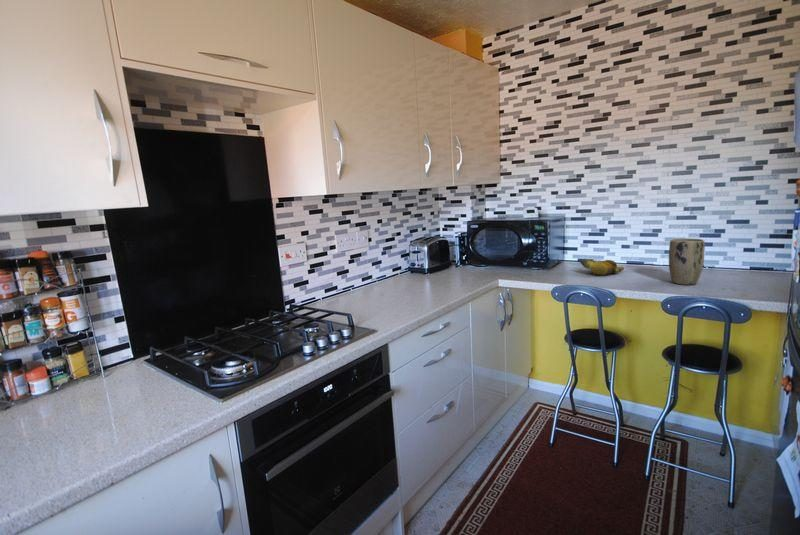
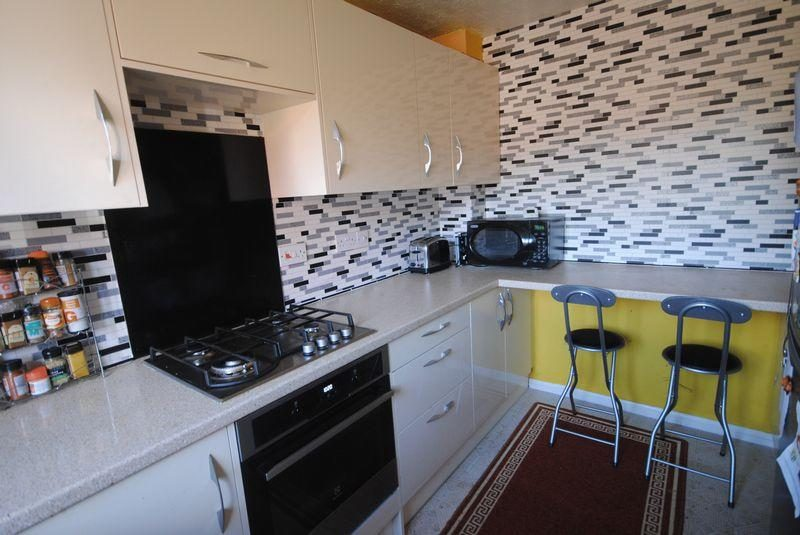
- banana bunch (601, 265)
- plant pot (685, 261)
